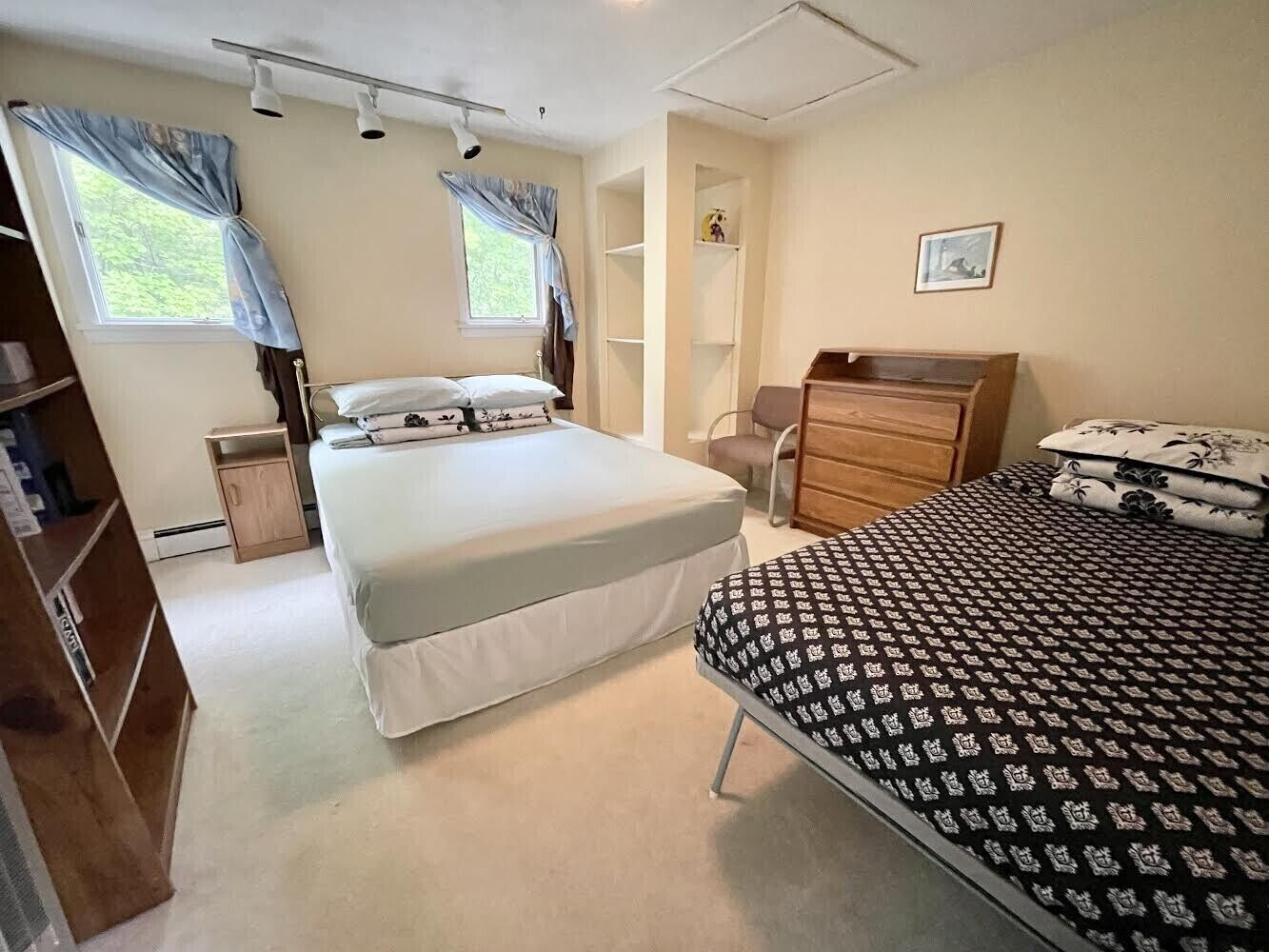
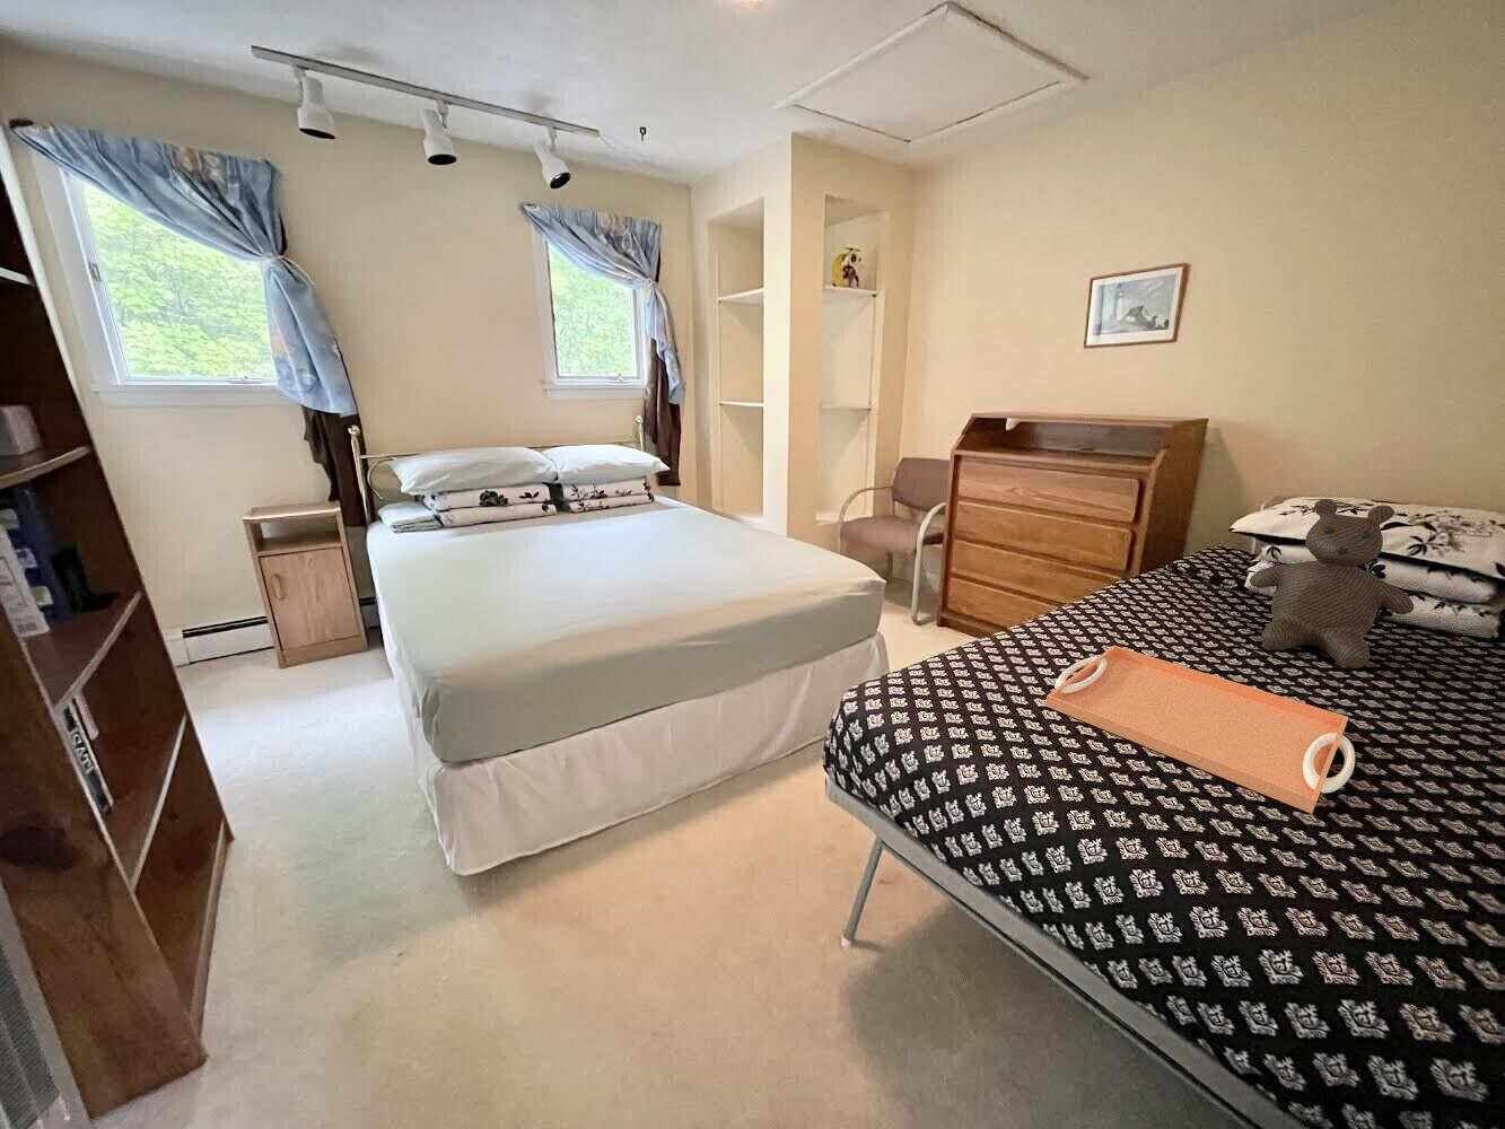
+ serving tray (1190, 710)
+ teddy bear (1331, 578)
